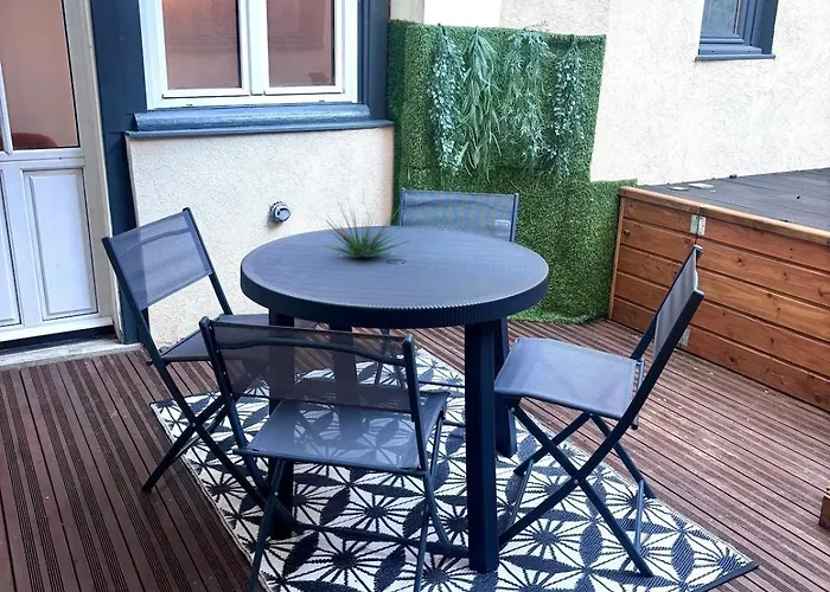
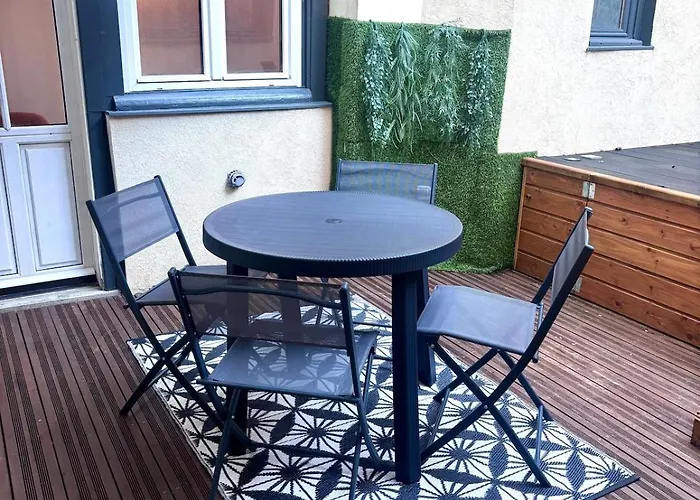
- plant (365, 220)
